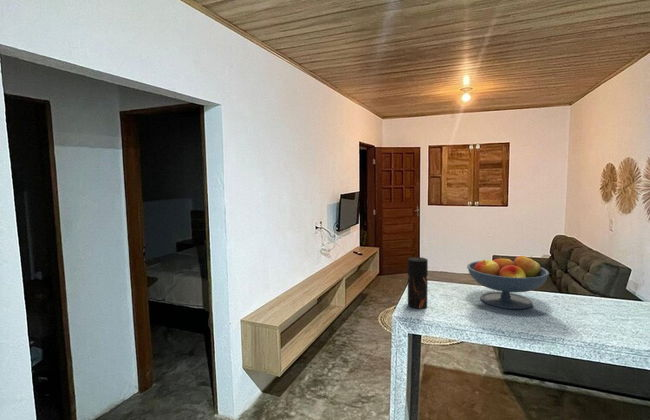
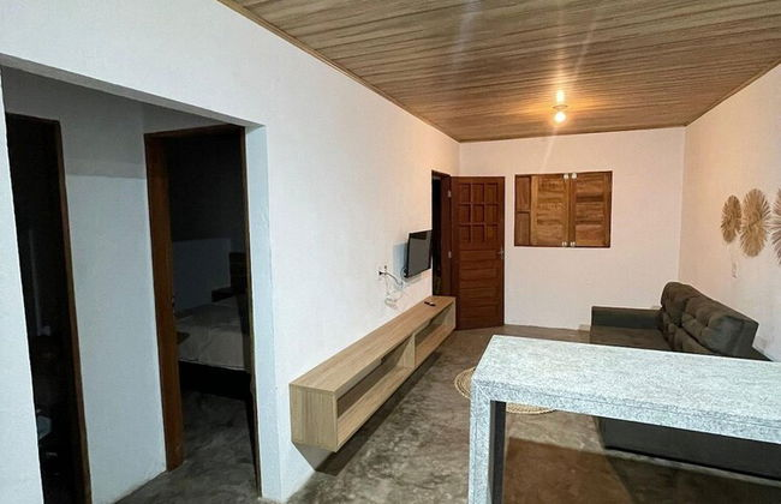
- pepper grinder (417, 282)
- fruit bowl (506, 278)
